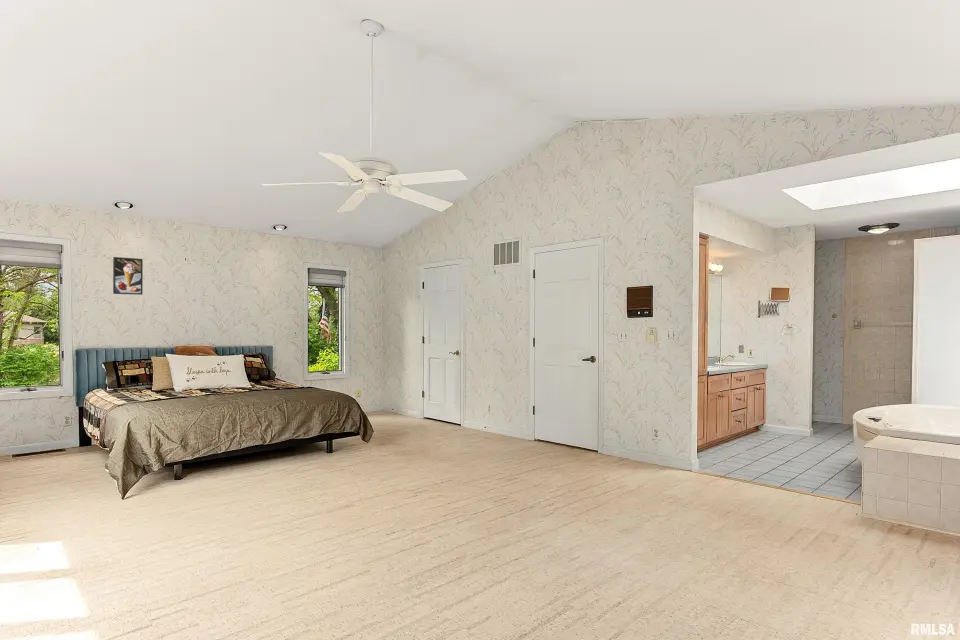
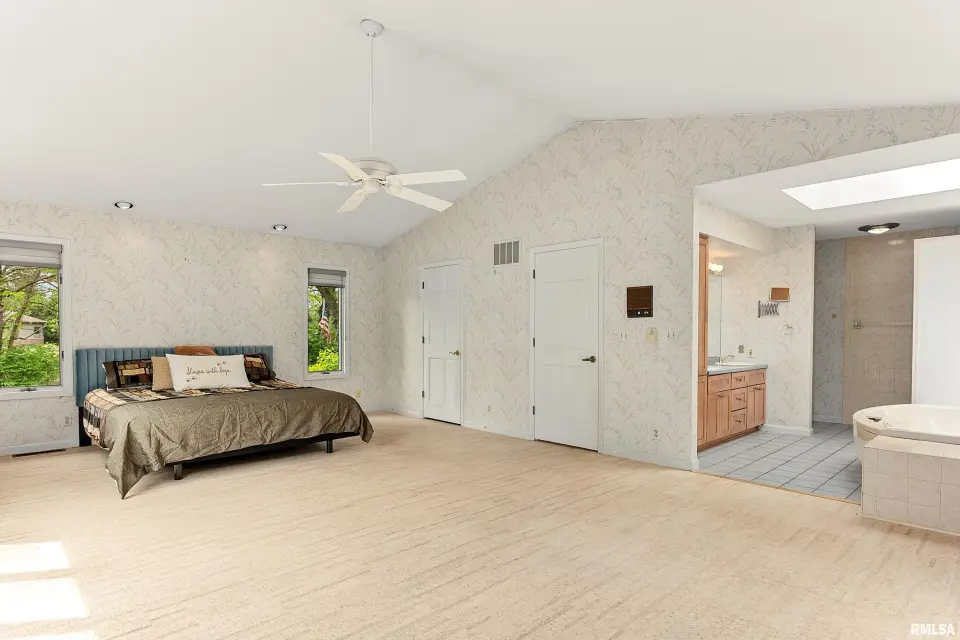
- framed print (128, 276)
